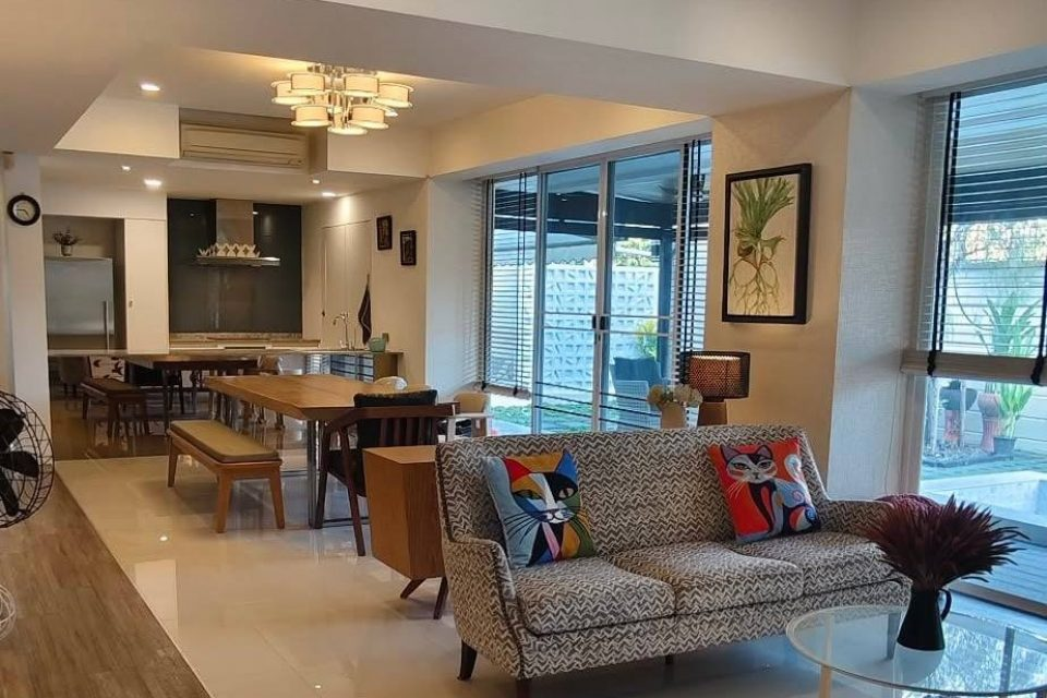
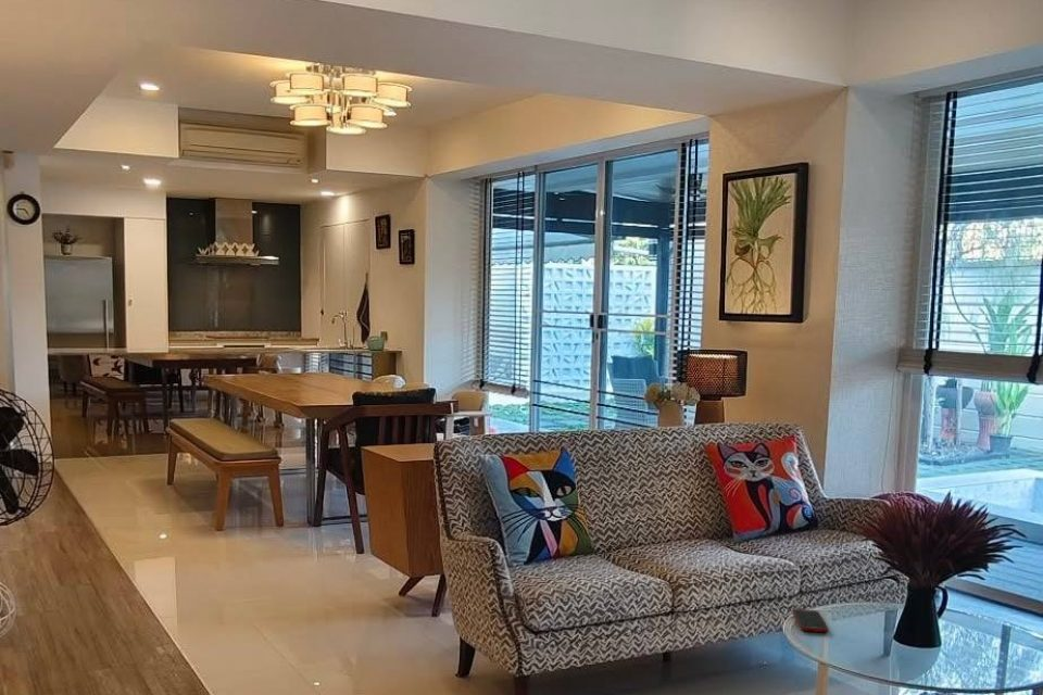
+ cell phone (809, 620)
